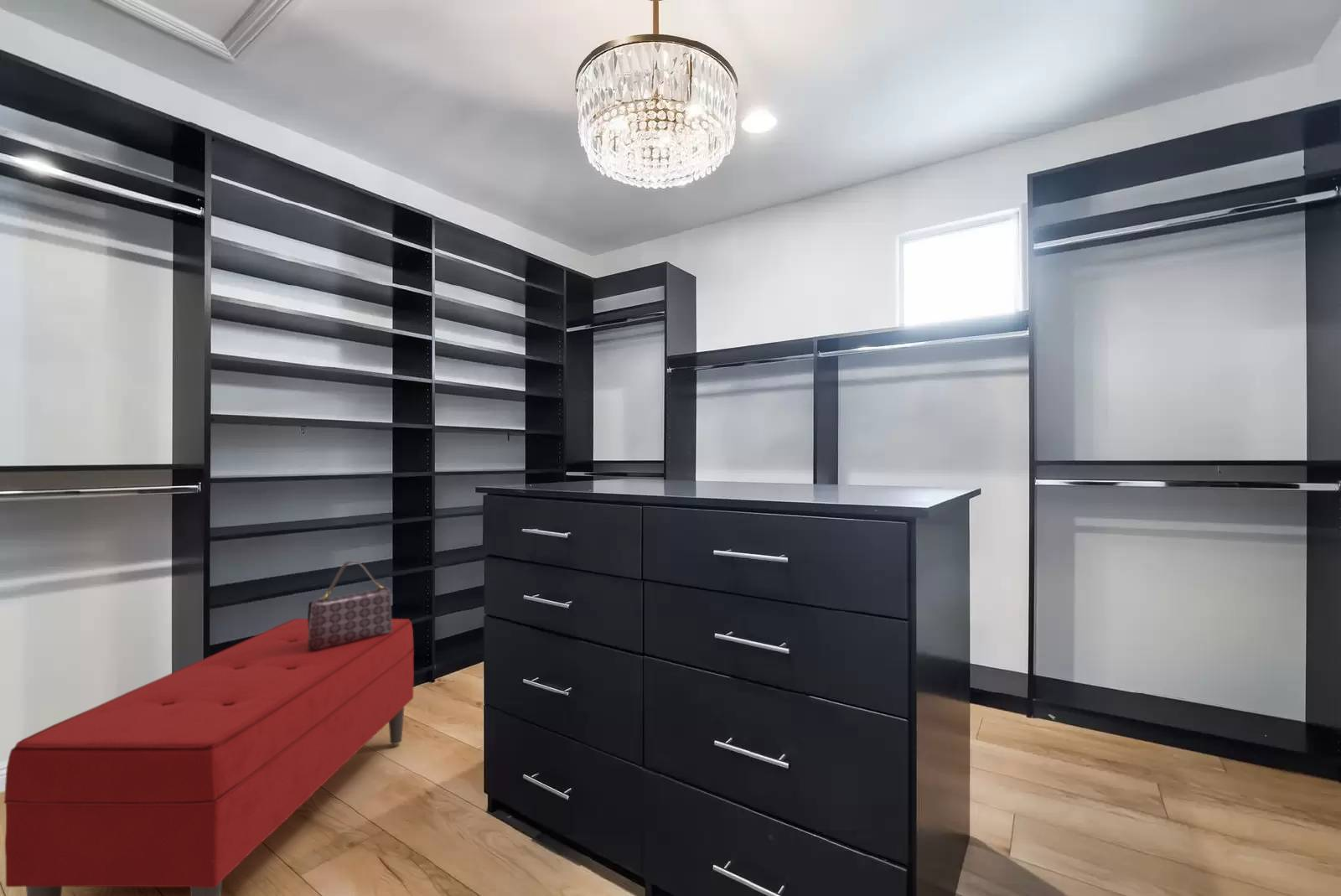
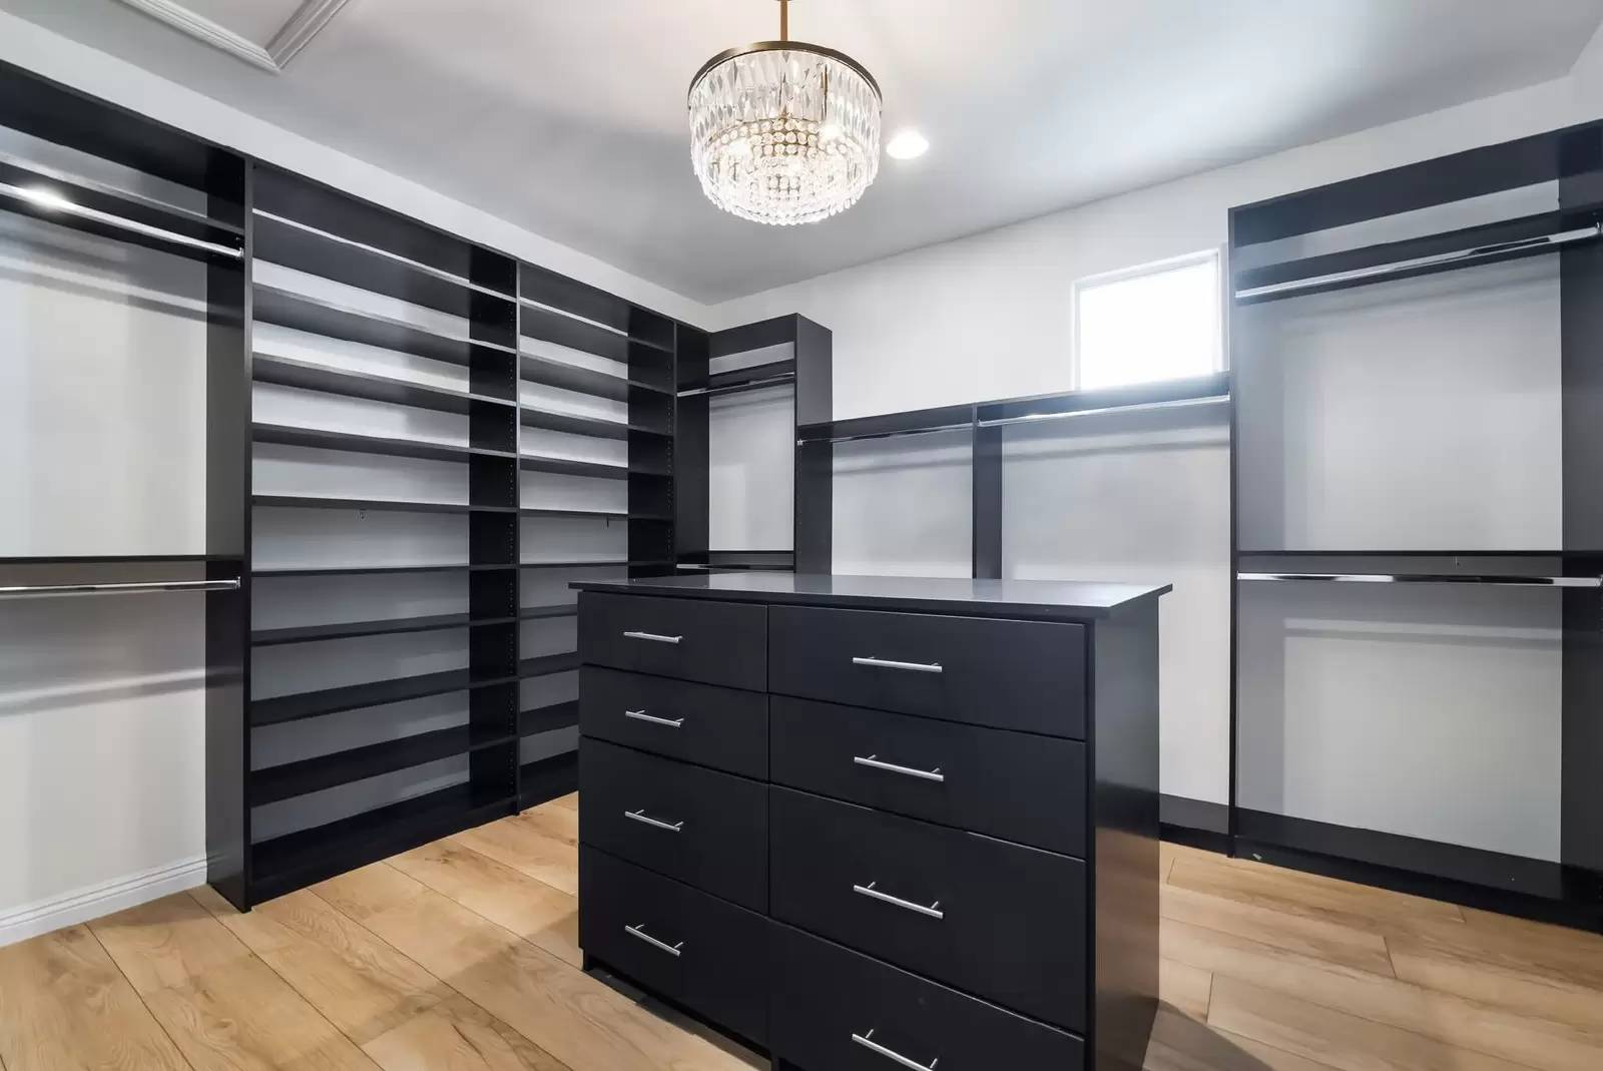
- bench (265, 739)
- handbag (351, 600)
